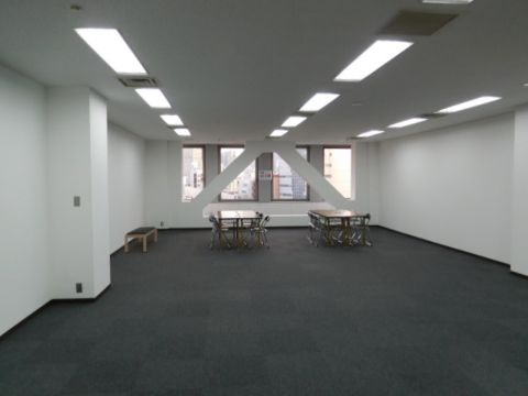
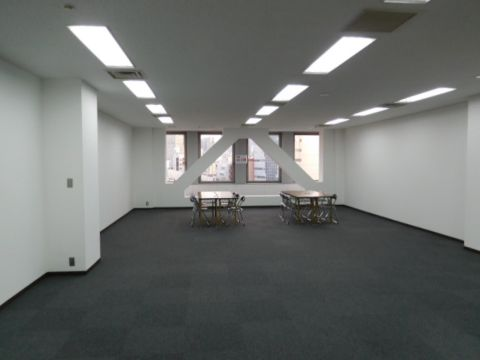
- bench (142, 237)
